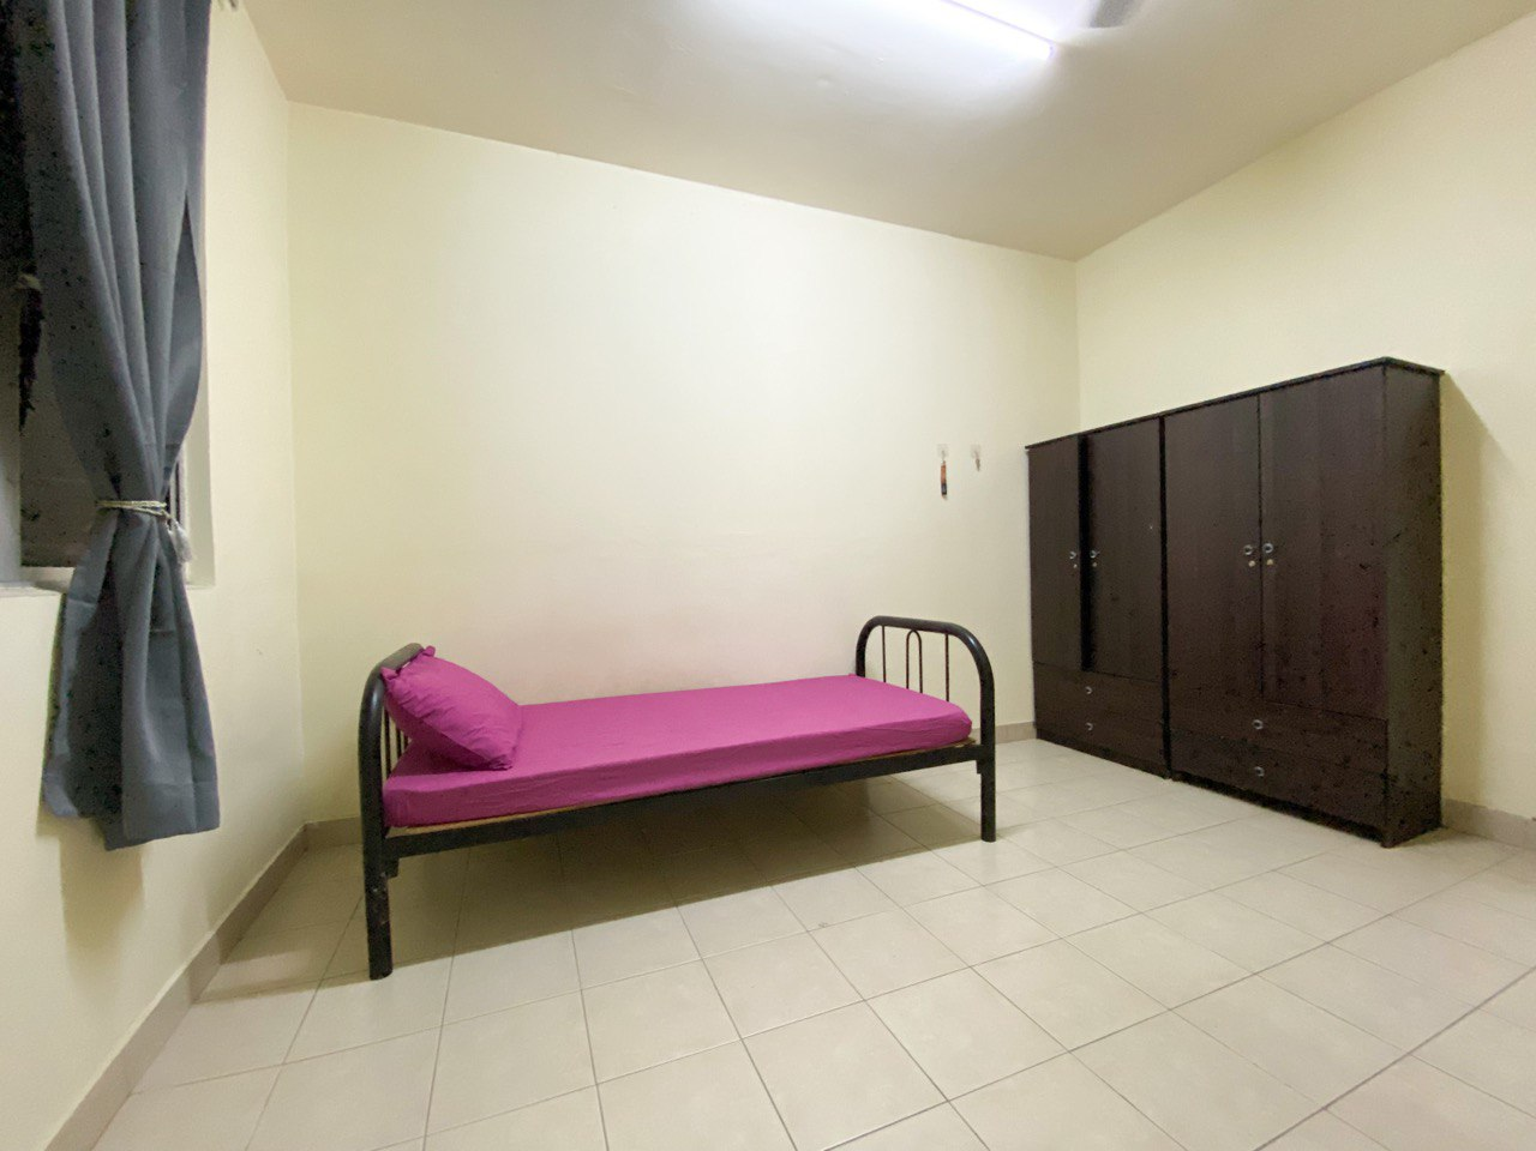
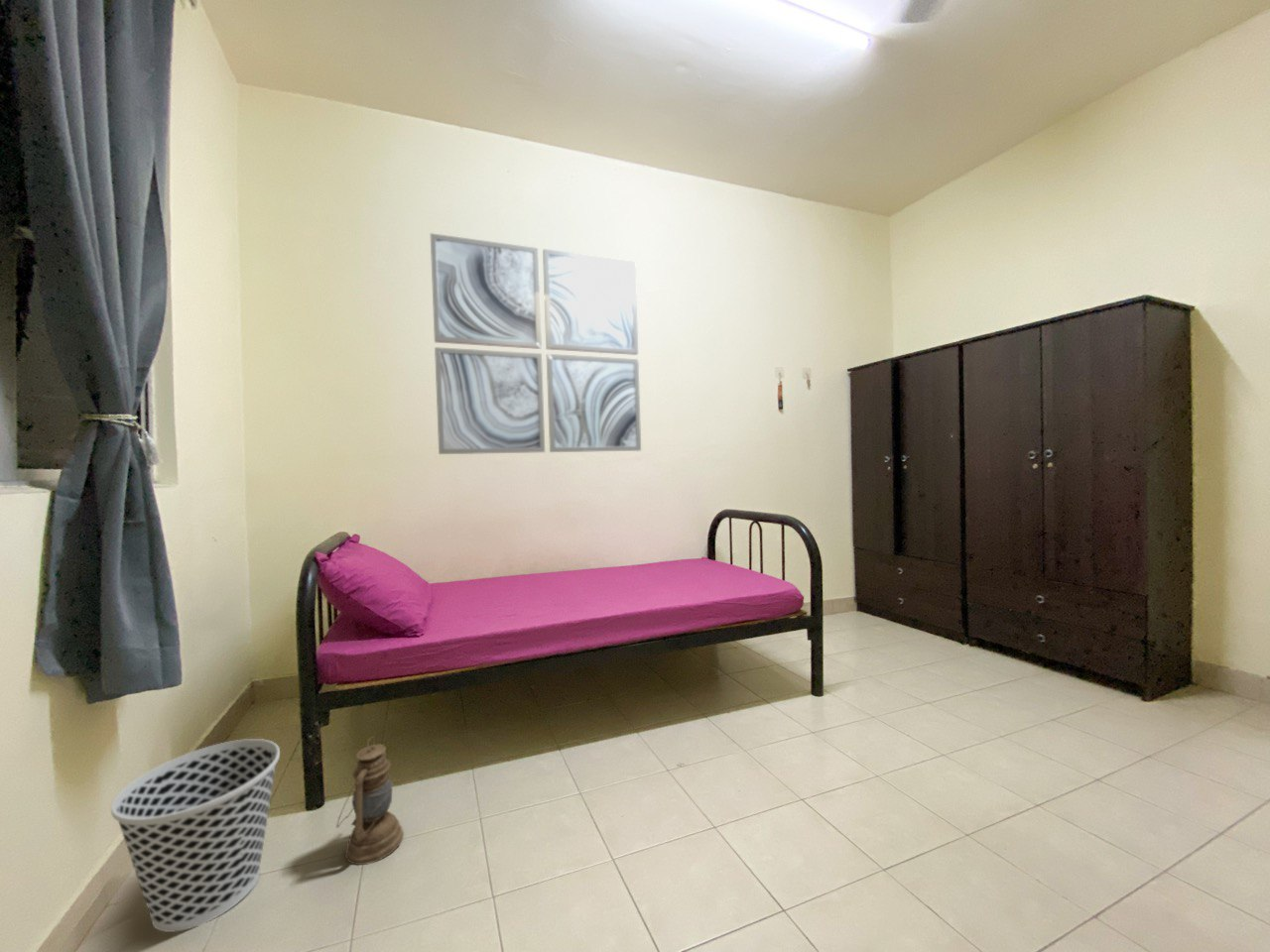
+ wastebasket (205, 834)
+ wall art (541, 353)
+ lantern (372, 790)
